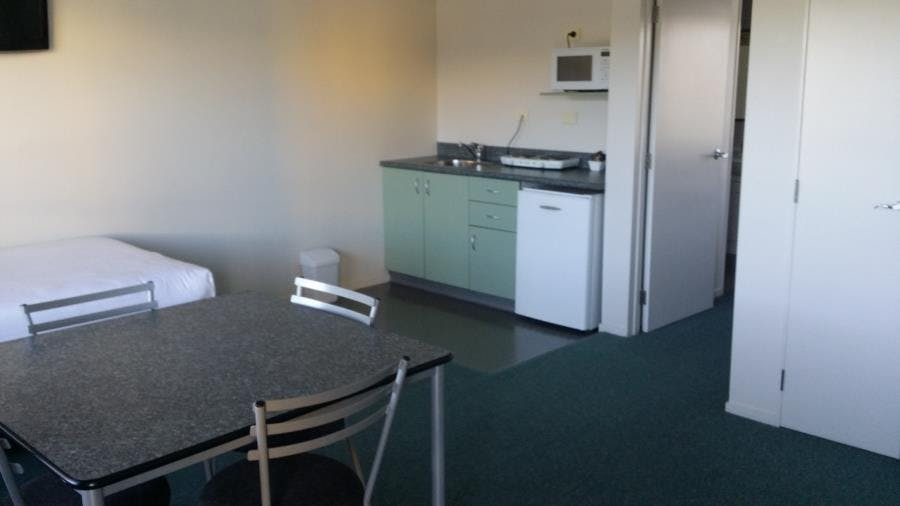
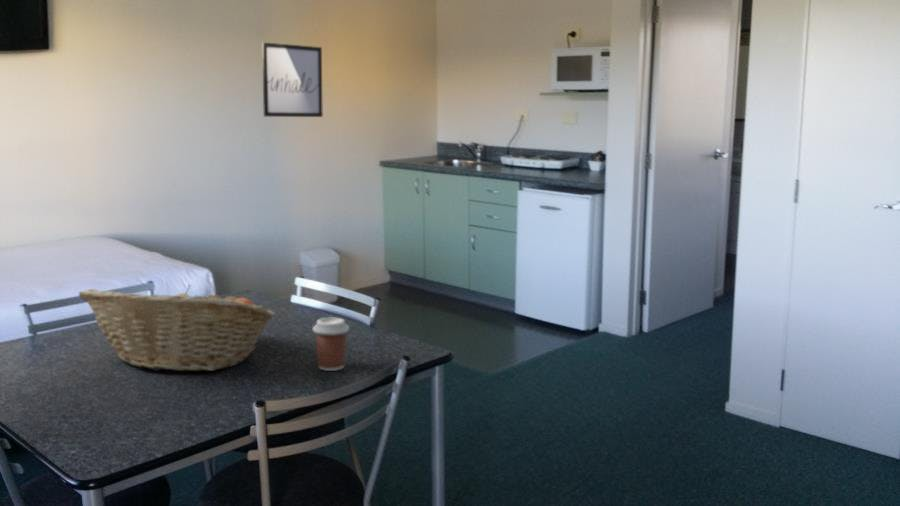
+ coffee cup (331, 343)
+ wall art (293, 81)
+ fruit basket (178, 319)
